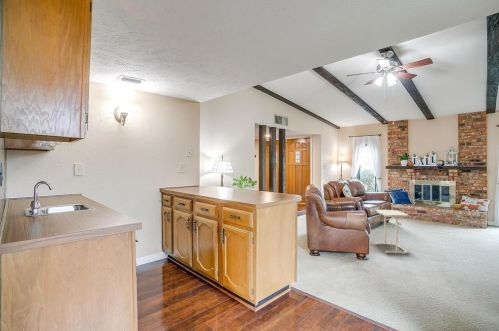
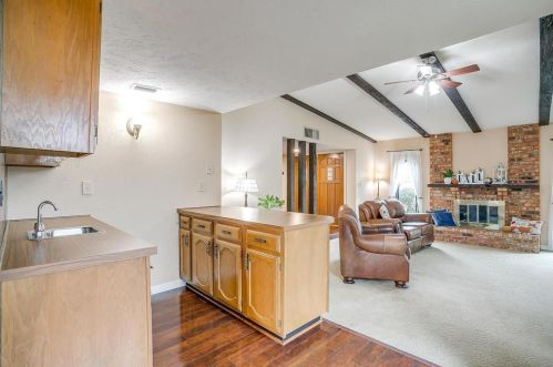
- side table (396, 231)
